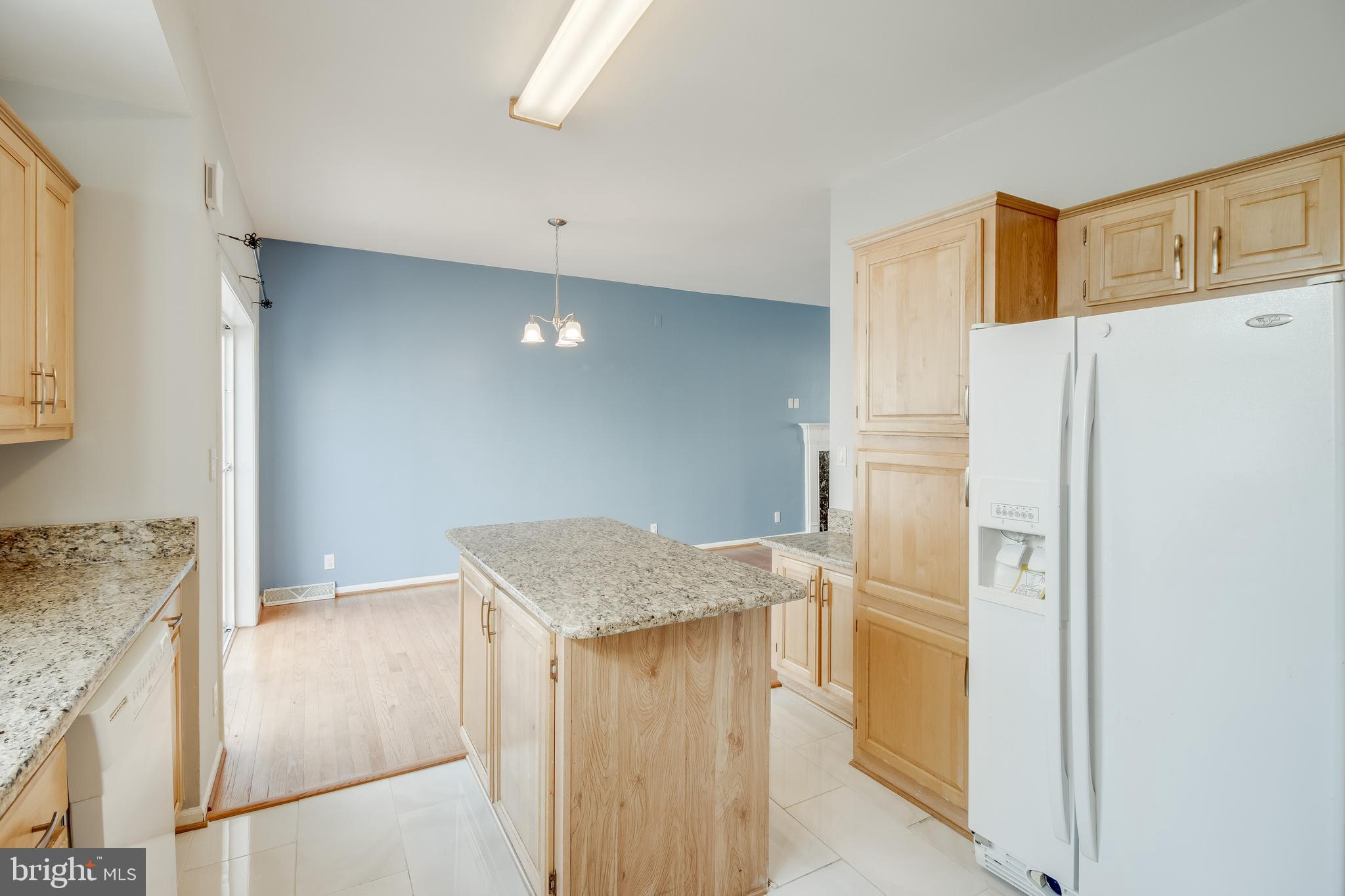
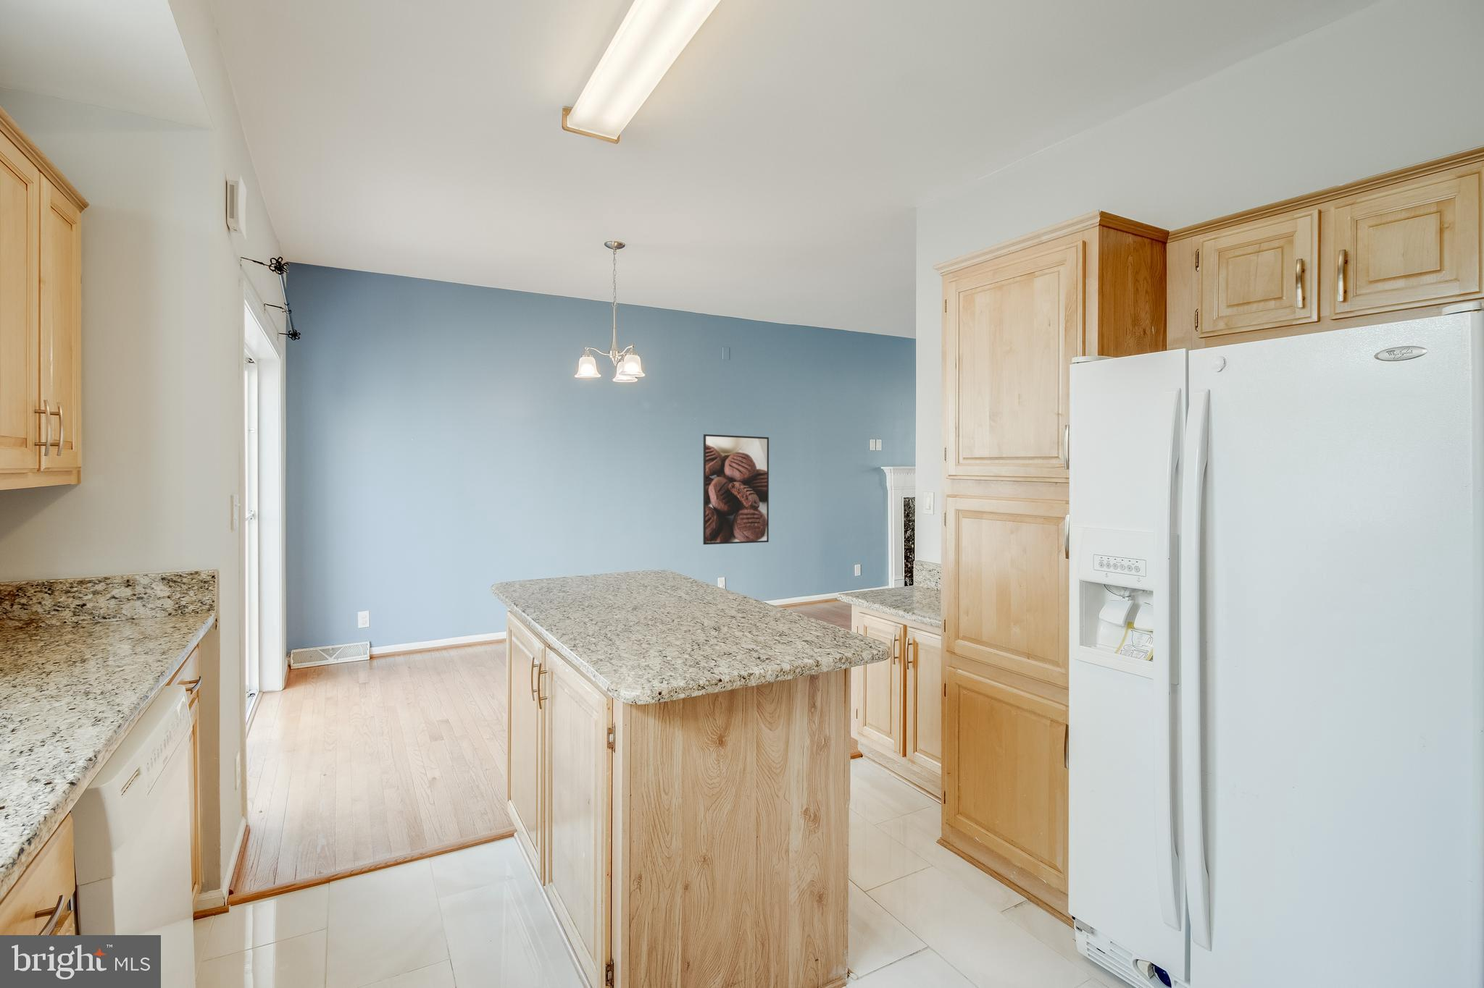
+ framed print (736, 490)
